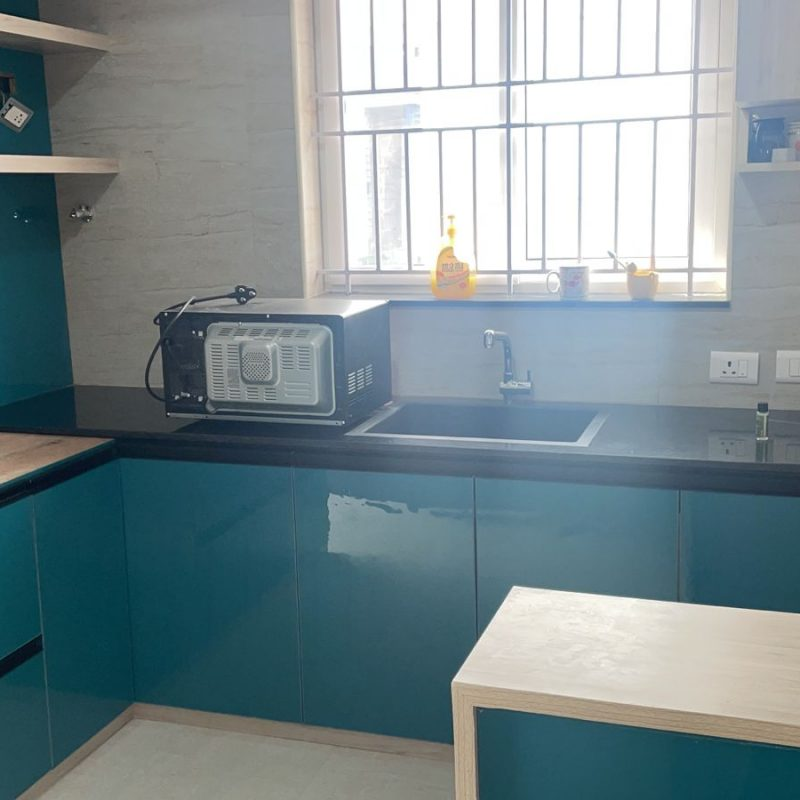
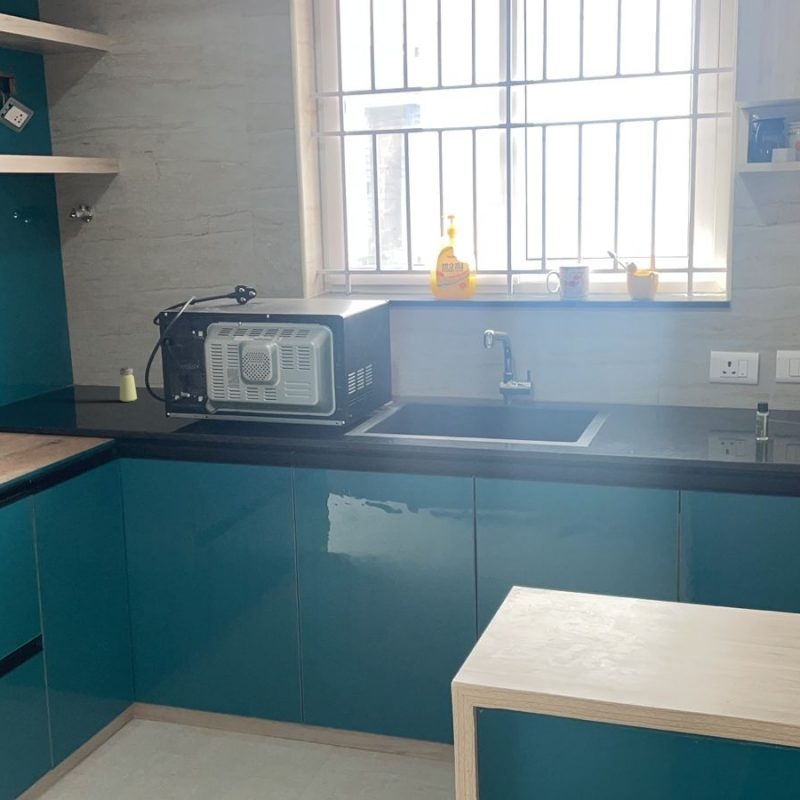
+ saltshaker (127, 383)
